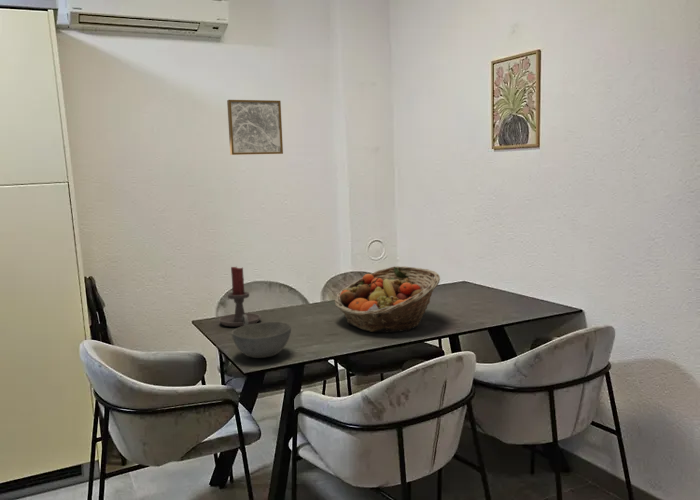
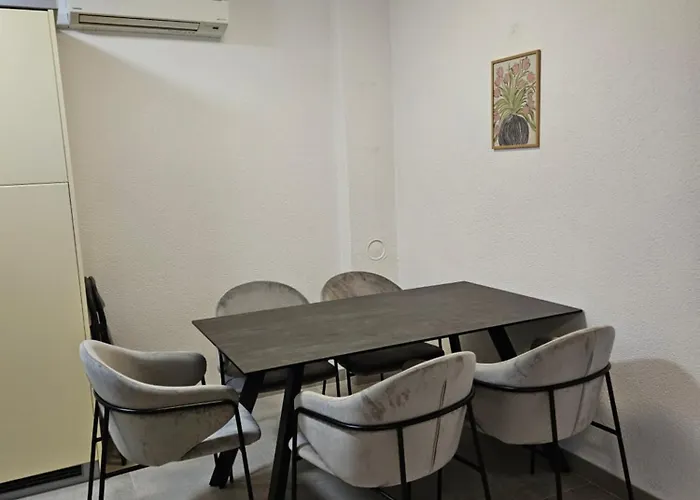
- fruit basket (386, 297)
- candle holder (239, 295)
- bowl (262, 341)
- wall art (255, 127)
